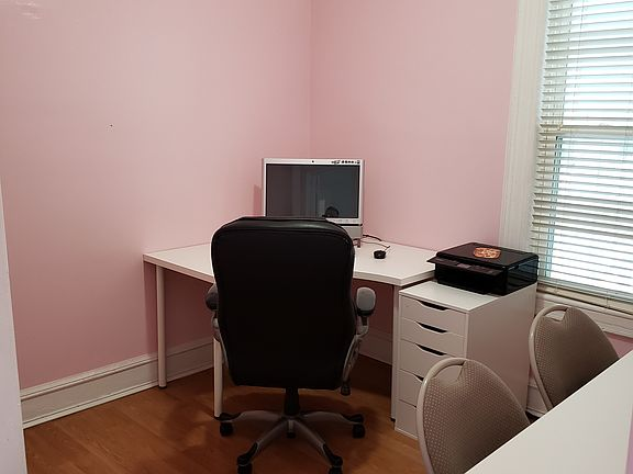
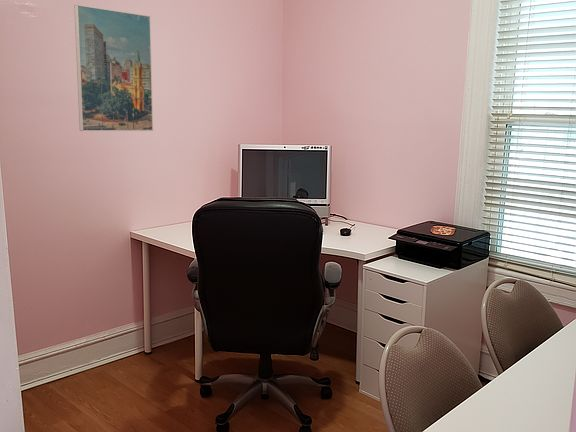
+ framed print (116, 71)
